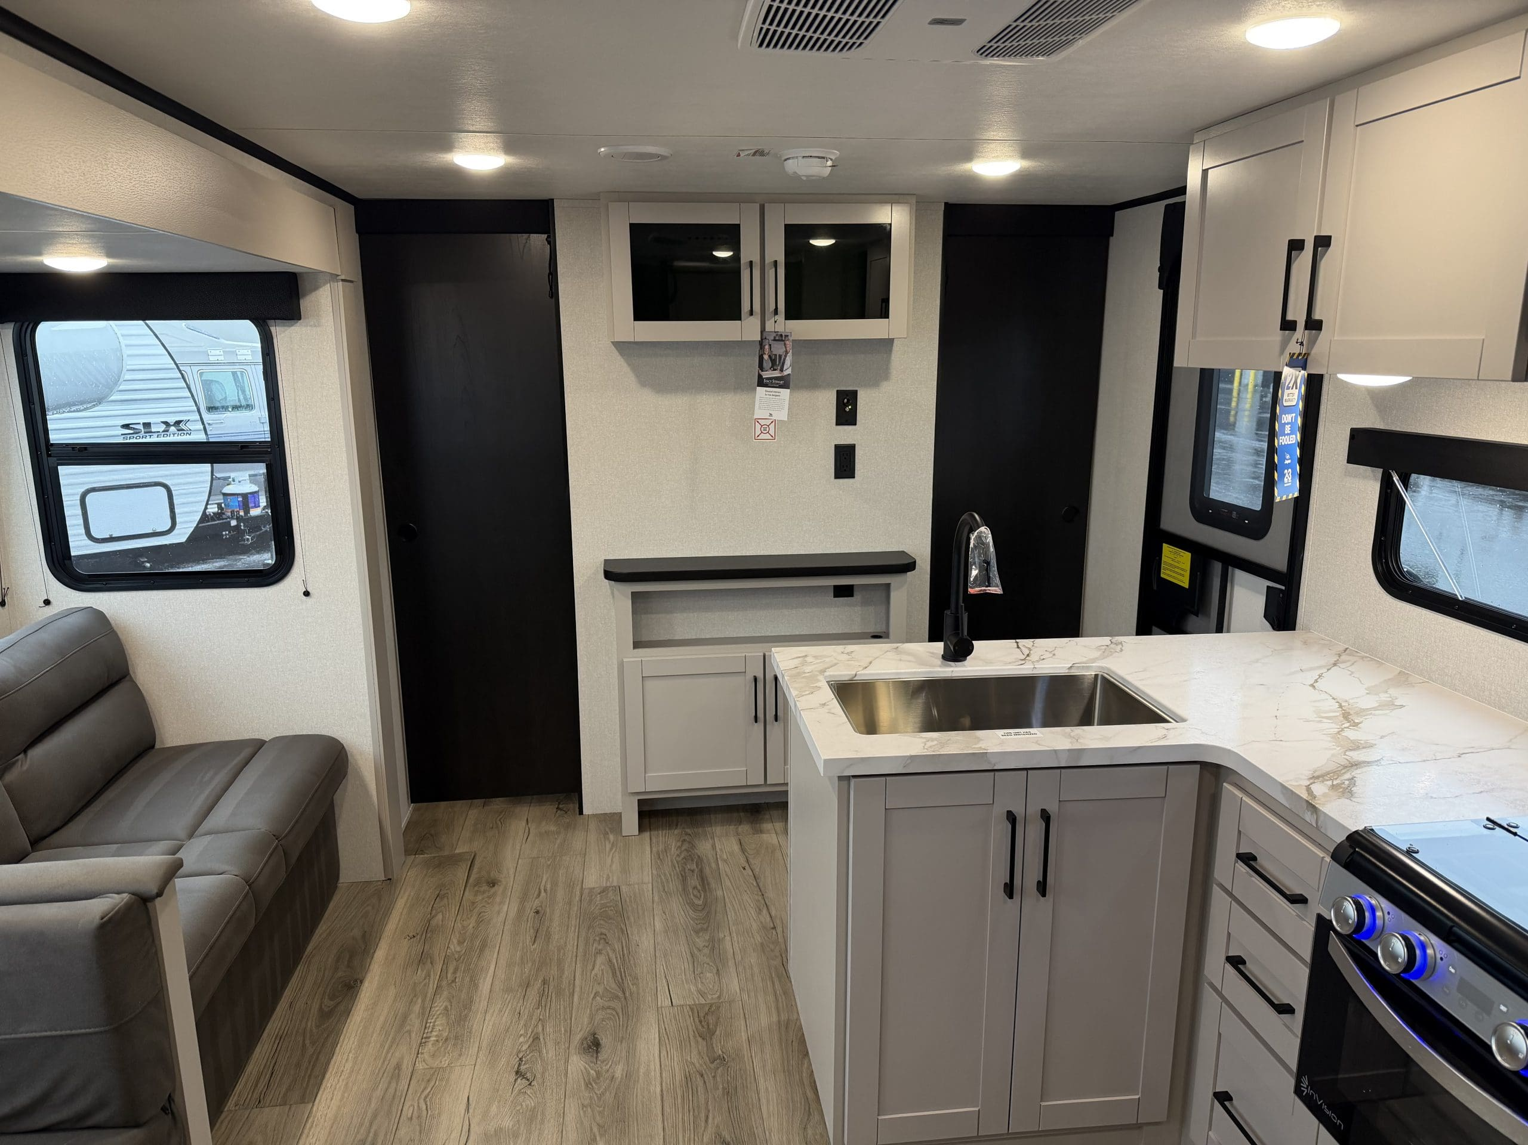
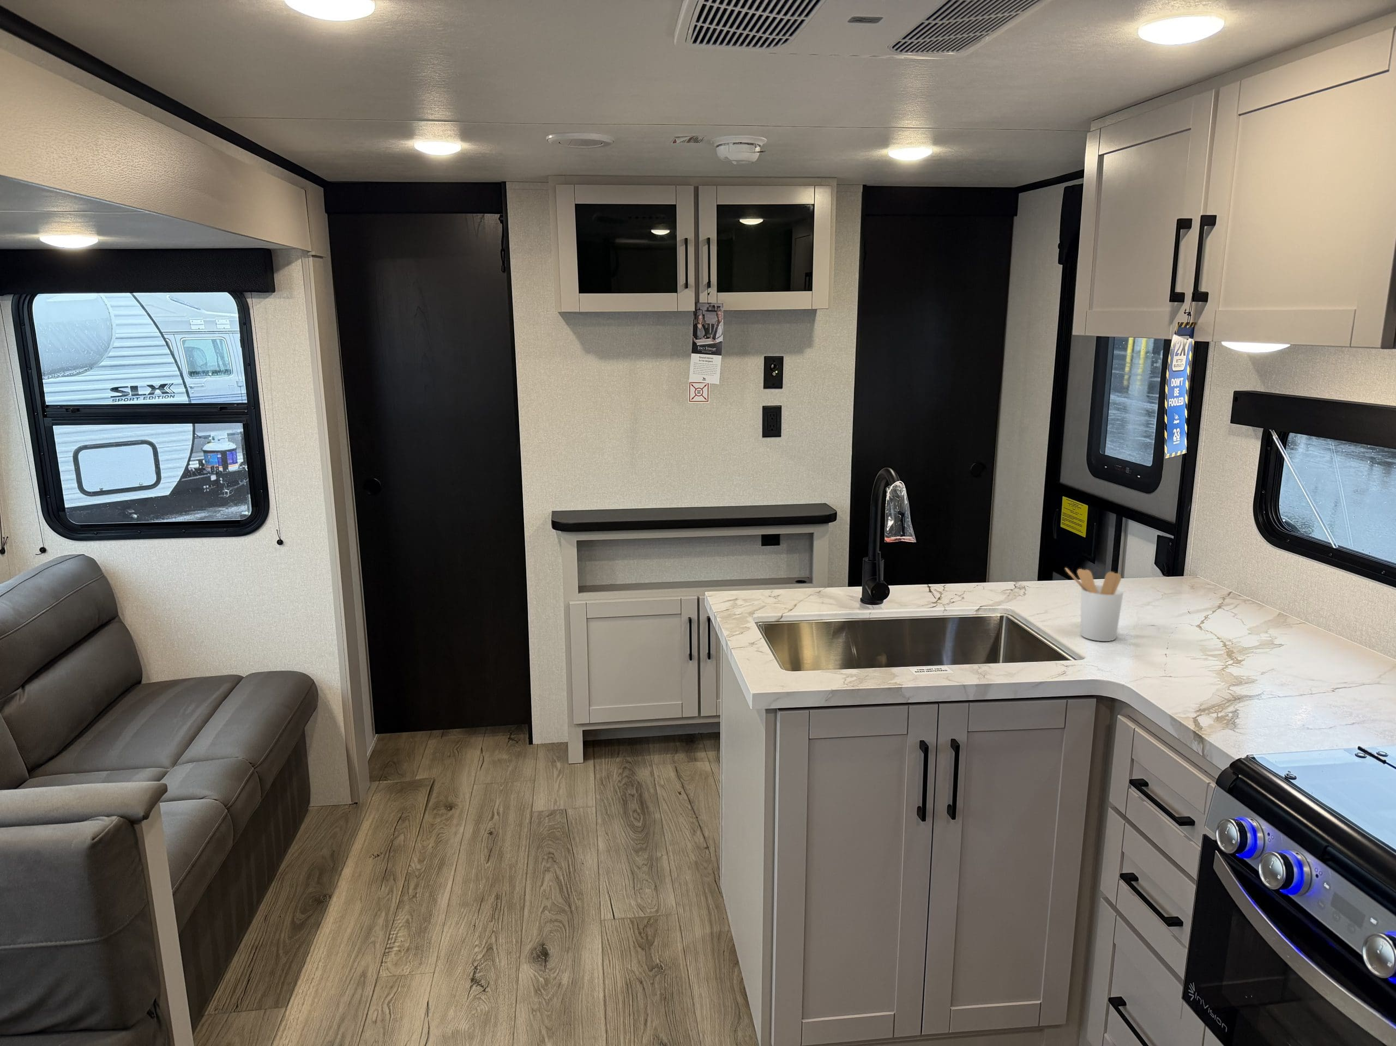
+ utensil holder (1090, 601)
